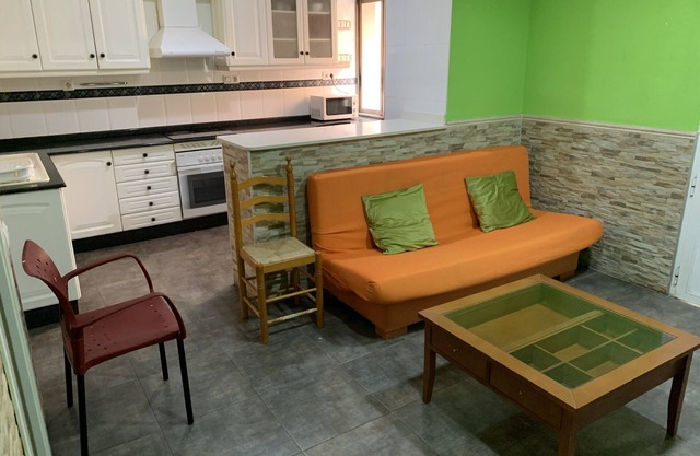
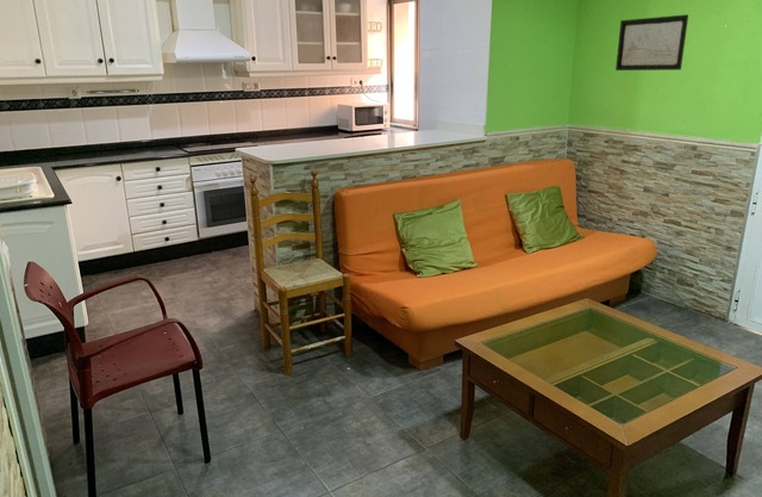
+ wall art (649, 44)
